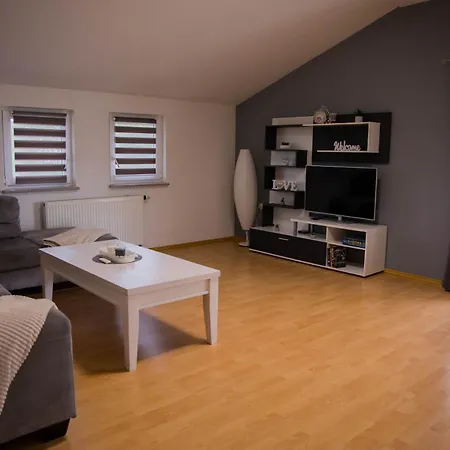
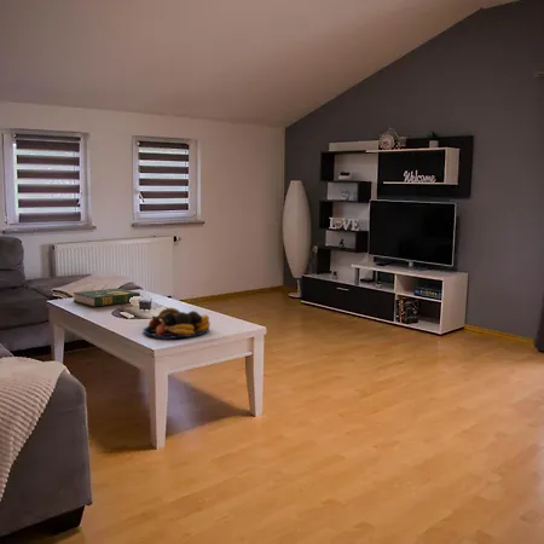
+ book (106, 296)
+ fruit bowl (175, 319)
